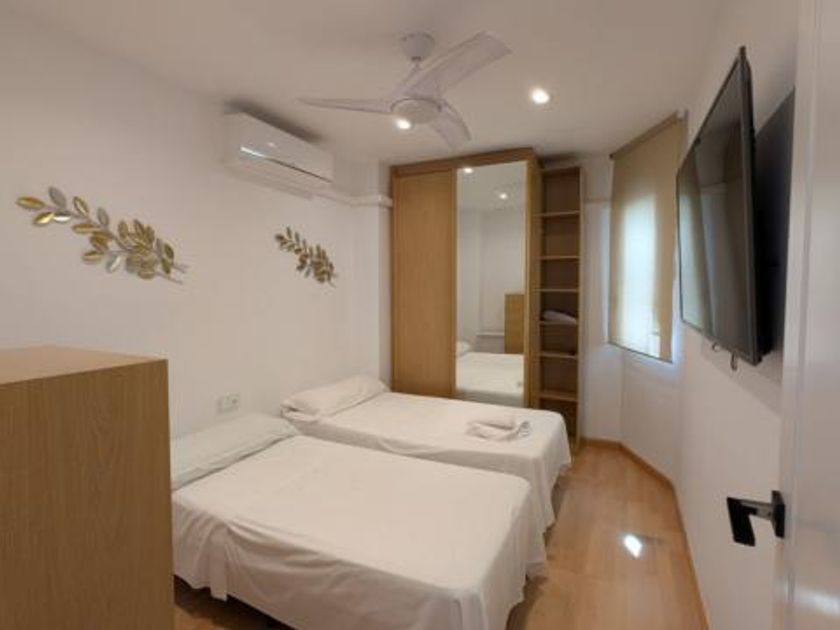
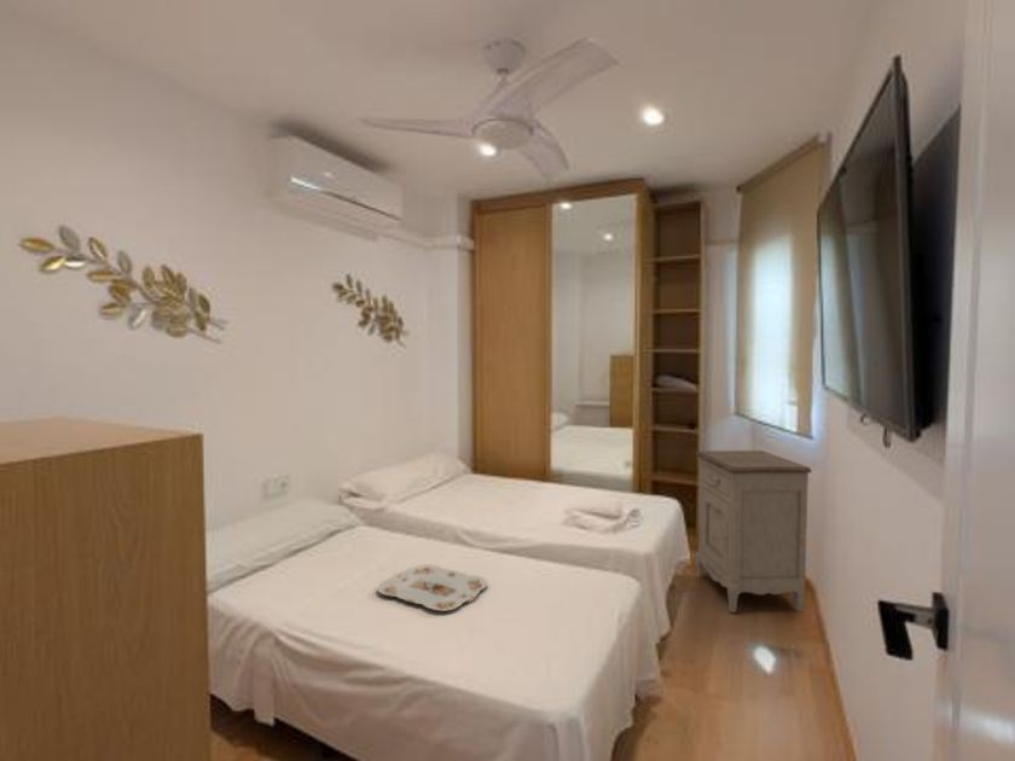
+ nightstand (741, 525)
+ serving tray (433, 586)
